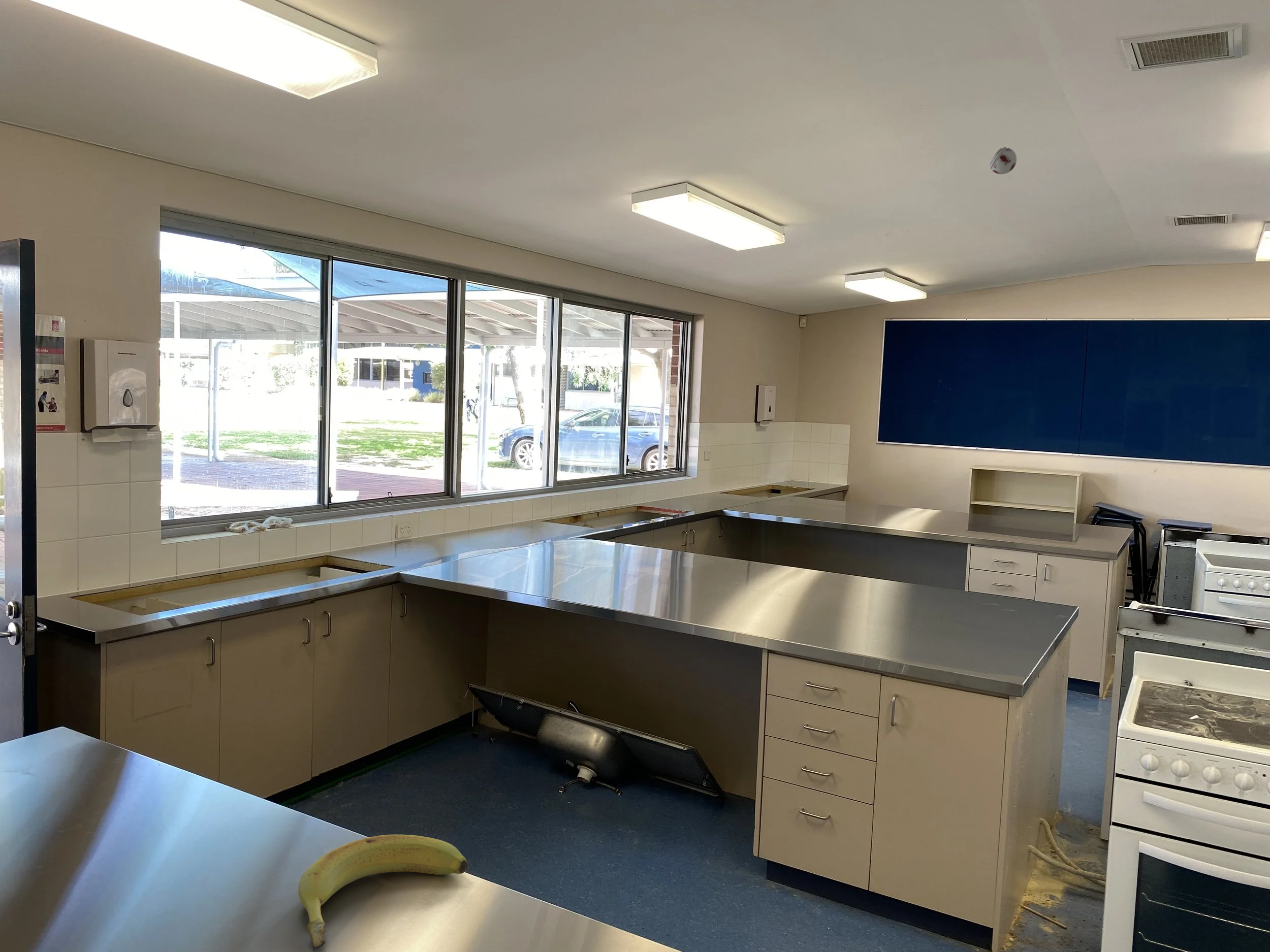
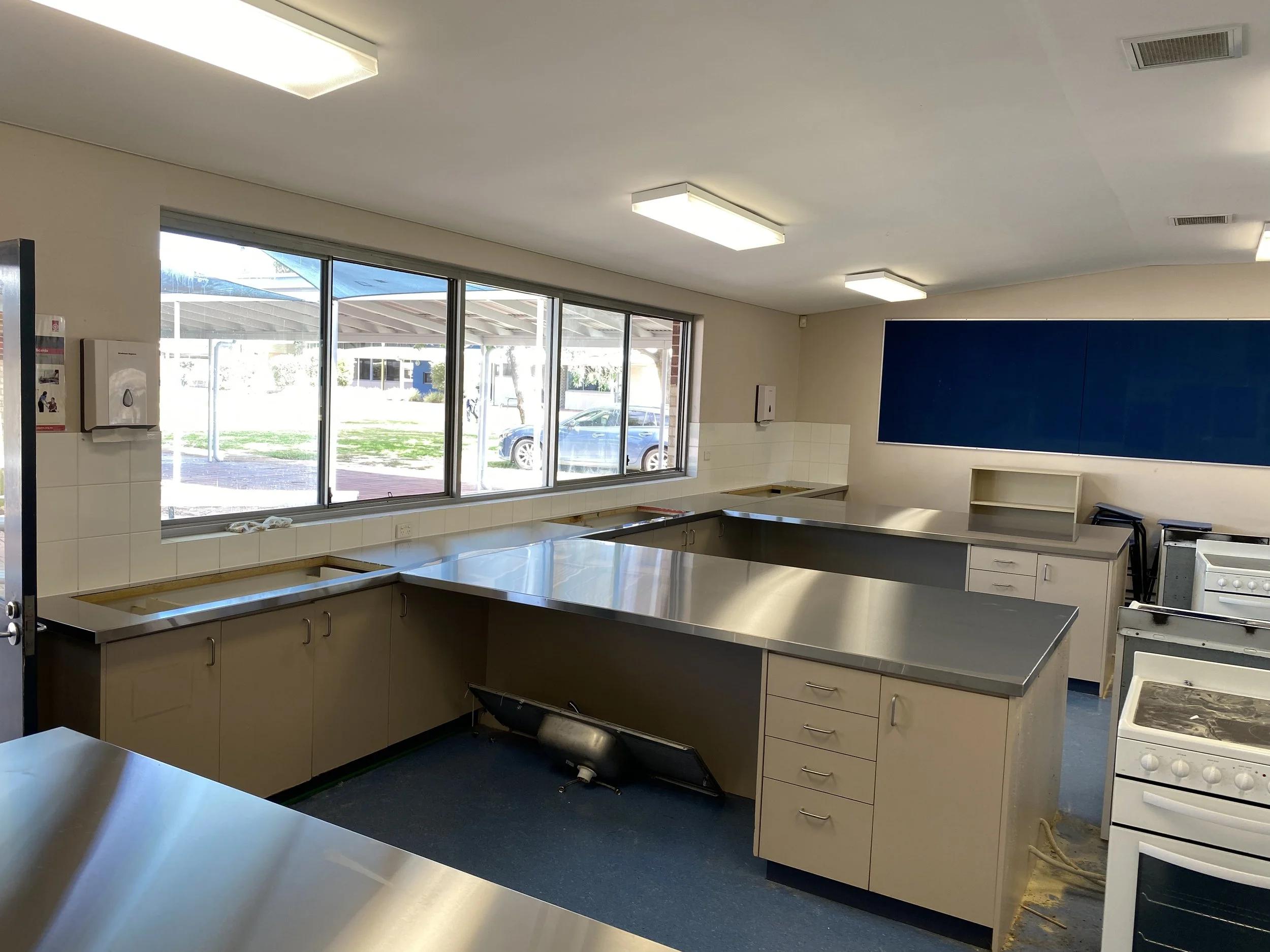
- banana (369, 875)
- smoke detector (1003, 160)
